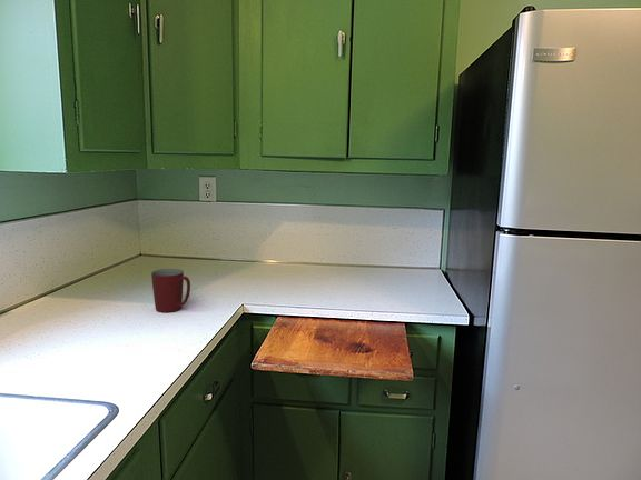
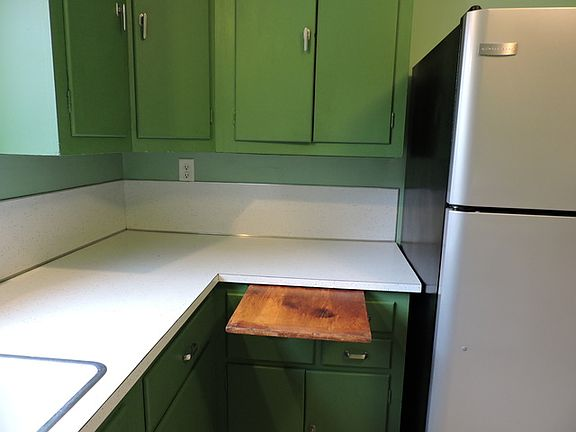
- mug (172, 291)
